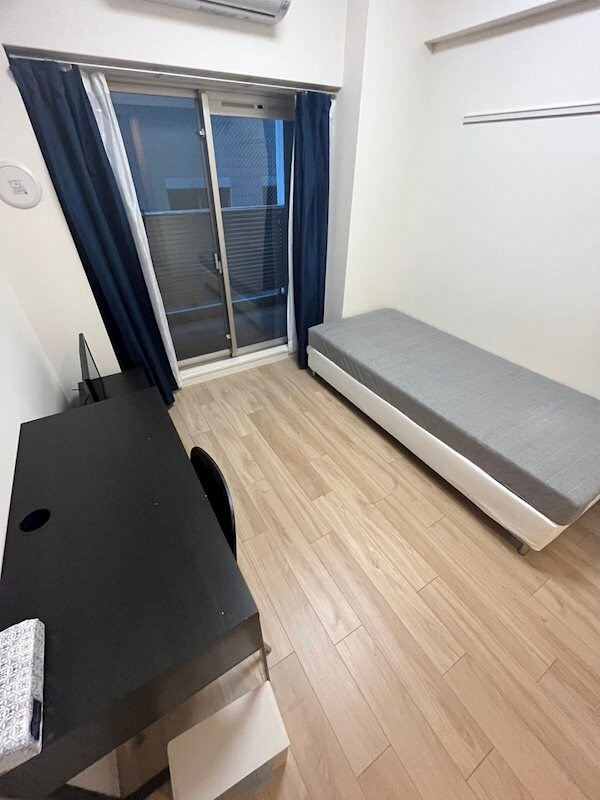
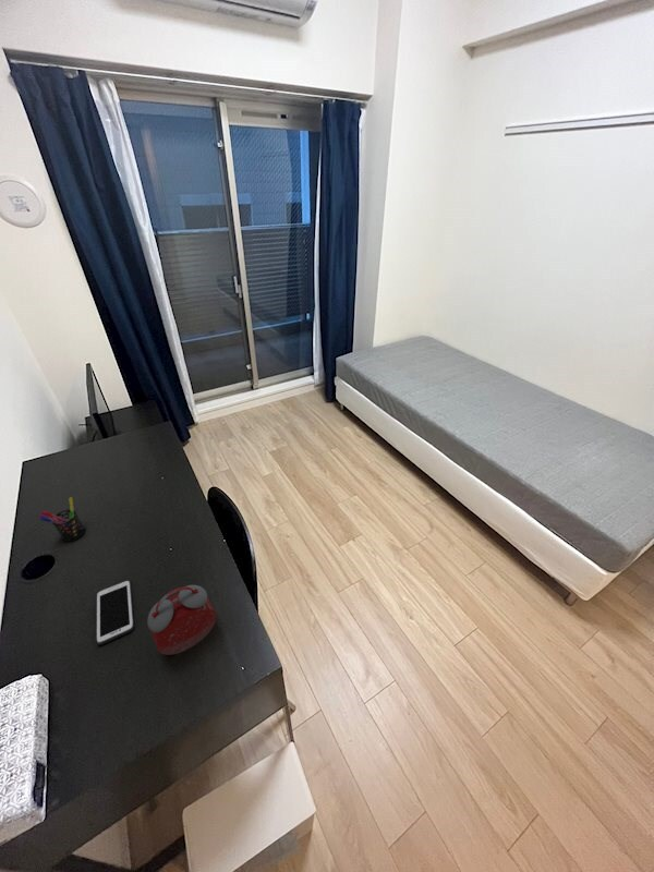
+ cell phone (114, 609)
+ alarm clock (181, 616)
+ pen holder (65, 520)
